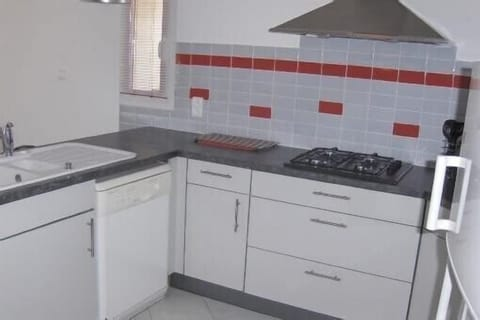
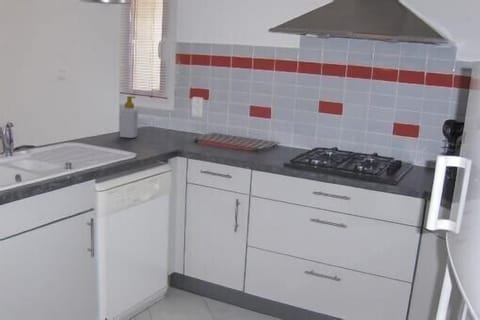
+ soap bottle (128, 116)
